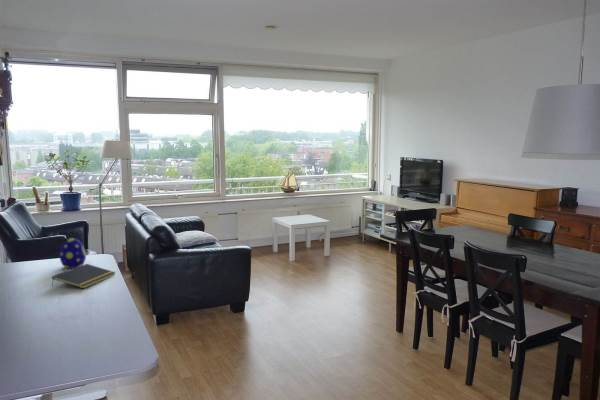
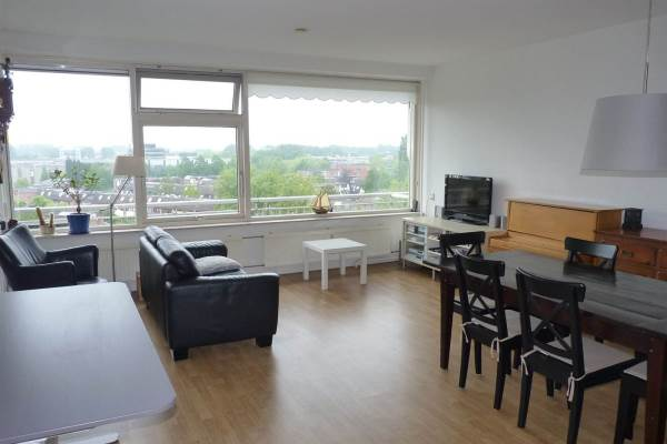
- notepad (85, 275)
- decorative egg (72, 252)
